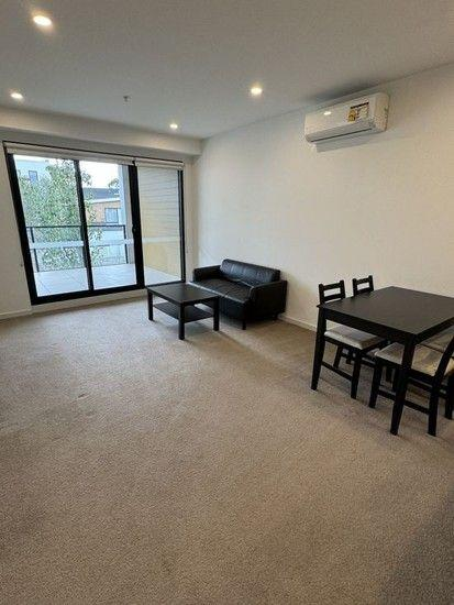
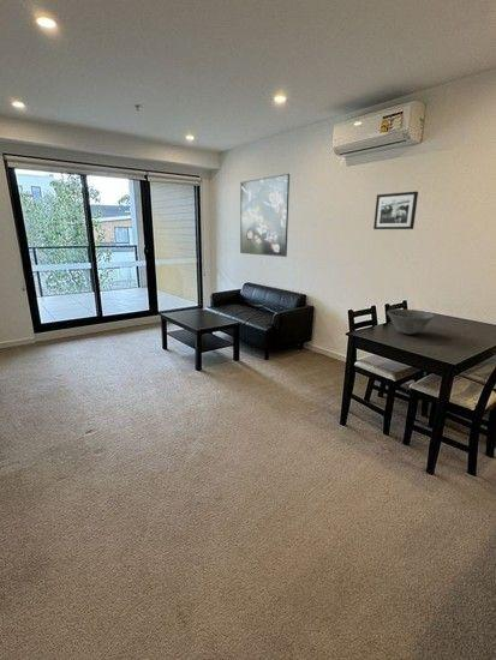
+ picture frame (394, 211)
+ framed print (262, 217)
+ bowl (408, 323)
